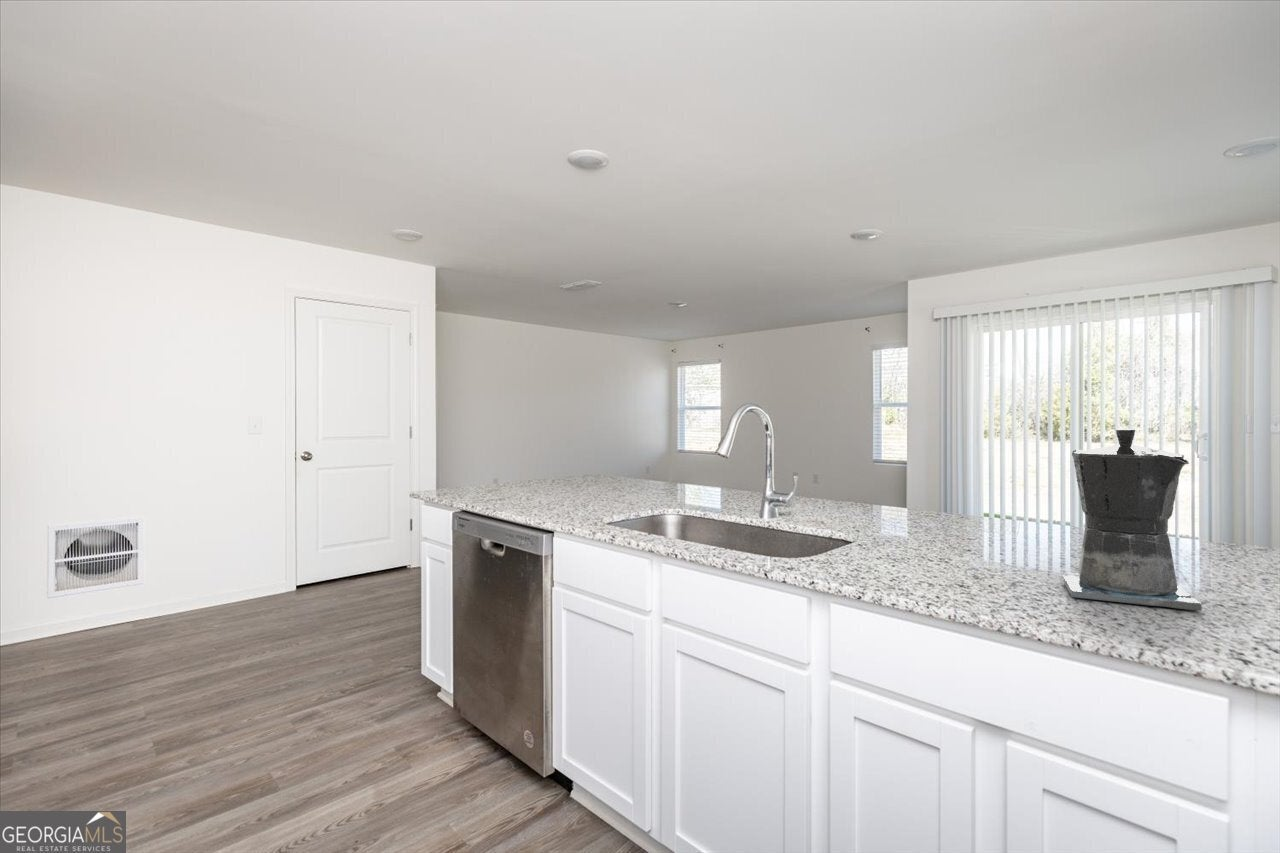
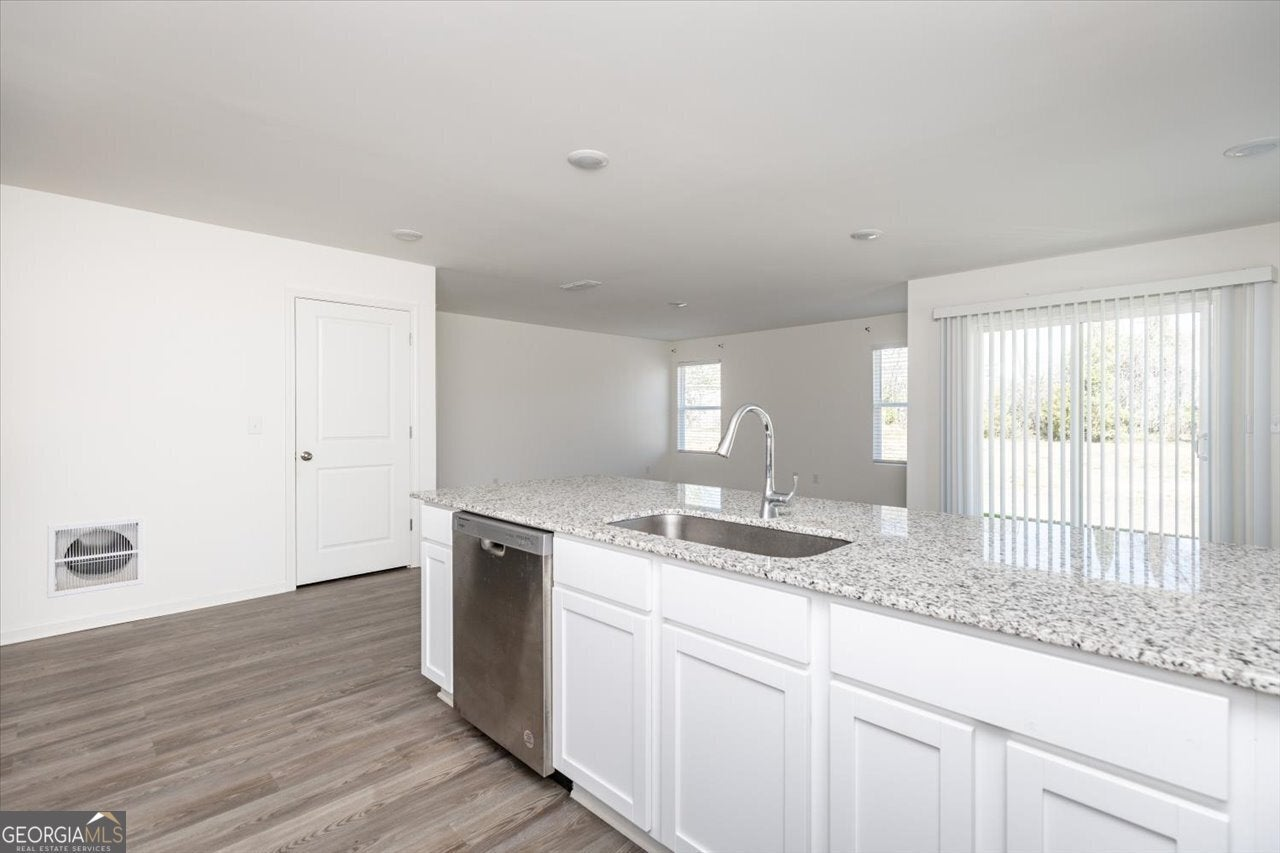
- coffee maker (1123, 509)
